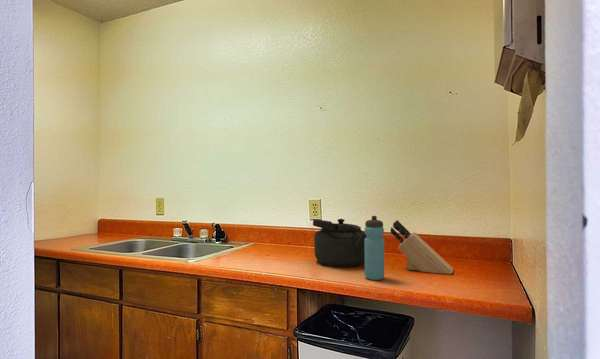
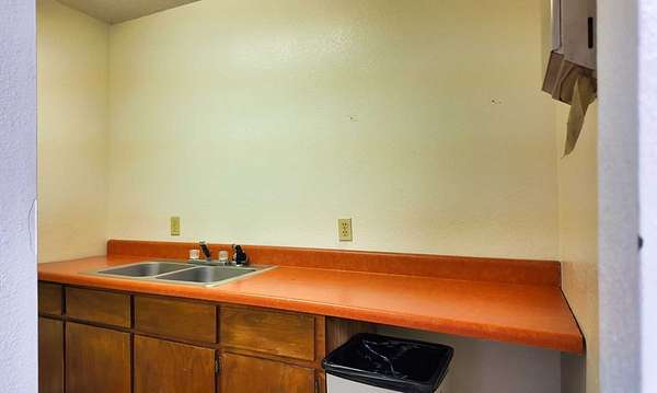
- knife block (420, 245)
- water bottle (374, 246)
- kettle (341, 240)
